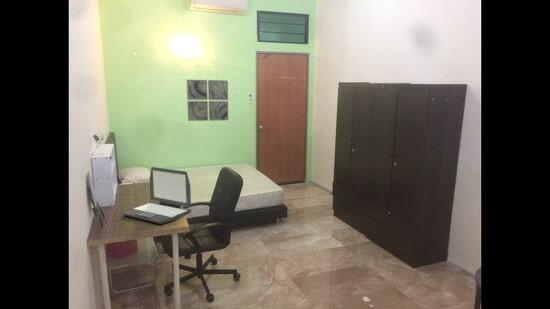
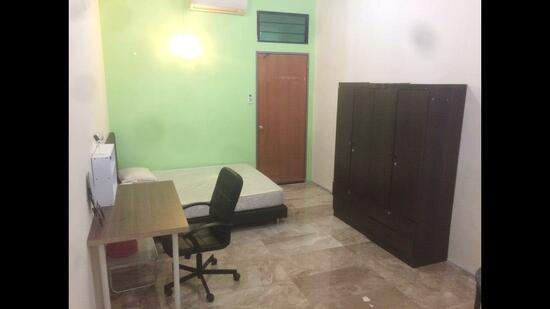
- wall art (207, 99)
- laptop (155, 193)
